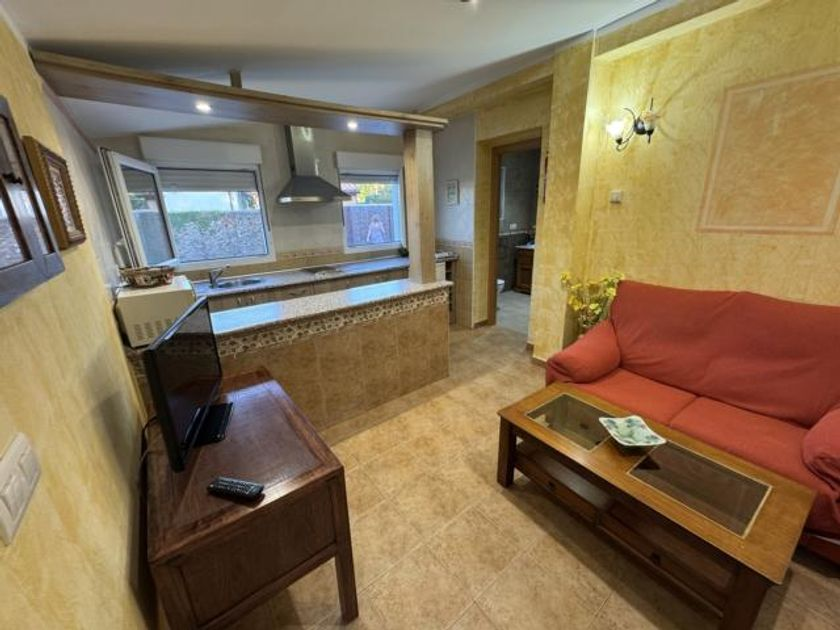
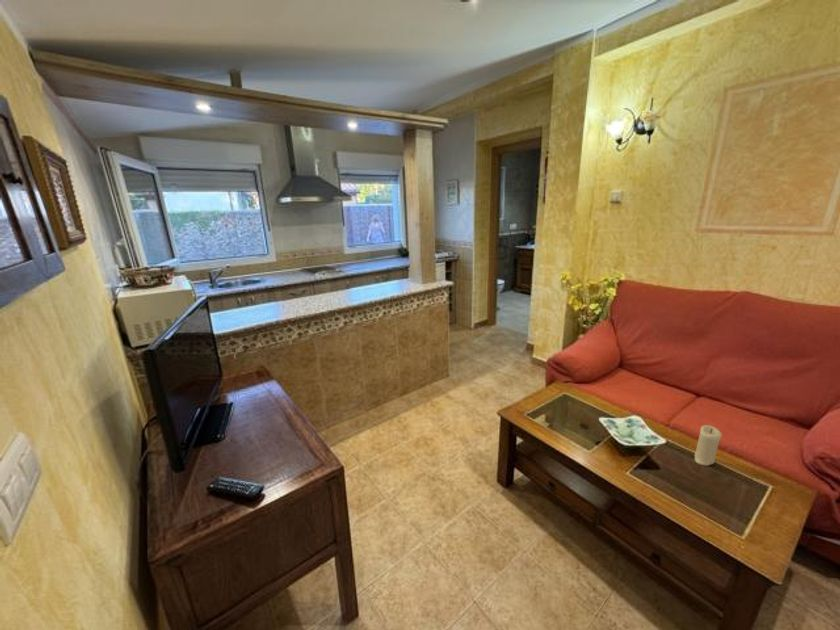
+ candle (707, 444)
